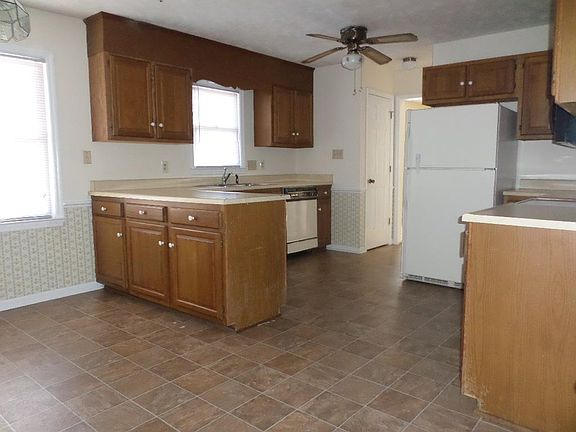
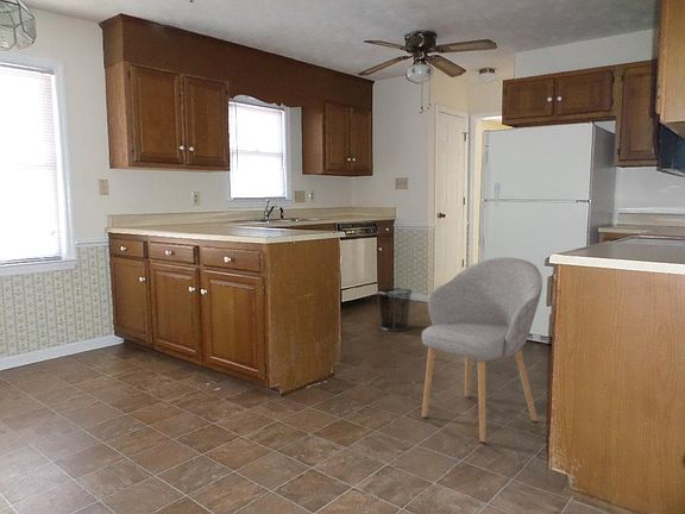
+ chair (480, 340)
+ waste bin (394, 308)
